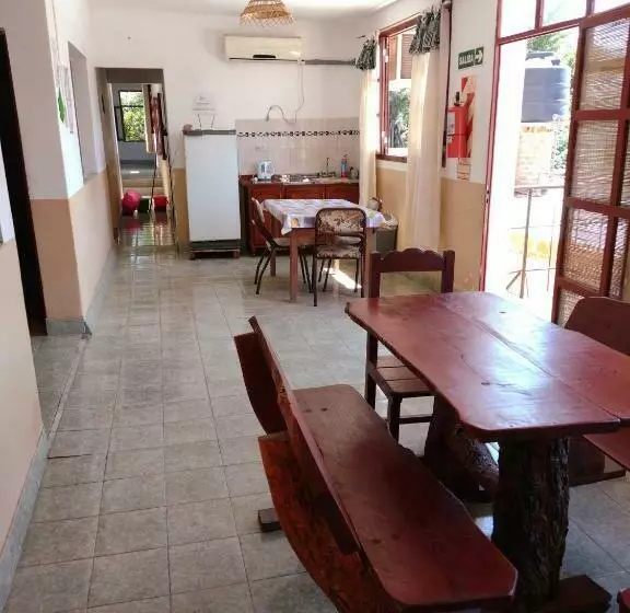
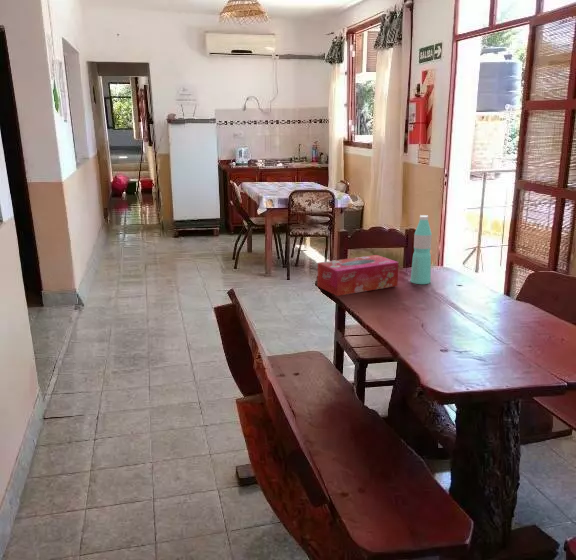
+ water bottle (422, 249)
+ tissue box (357, 274)
